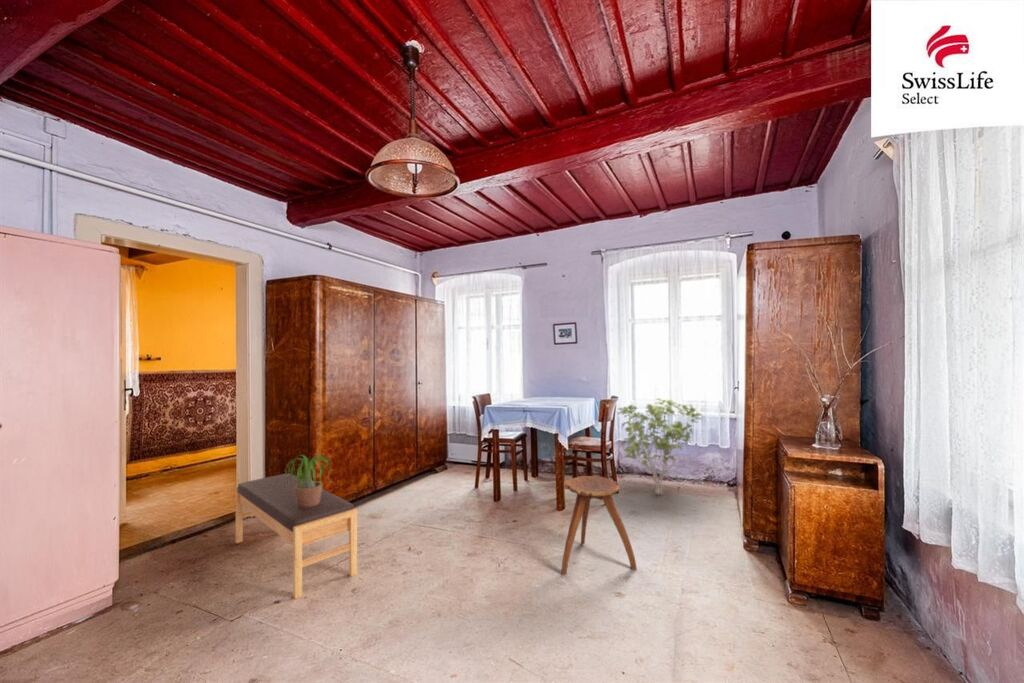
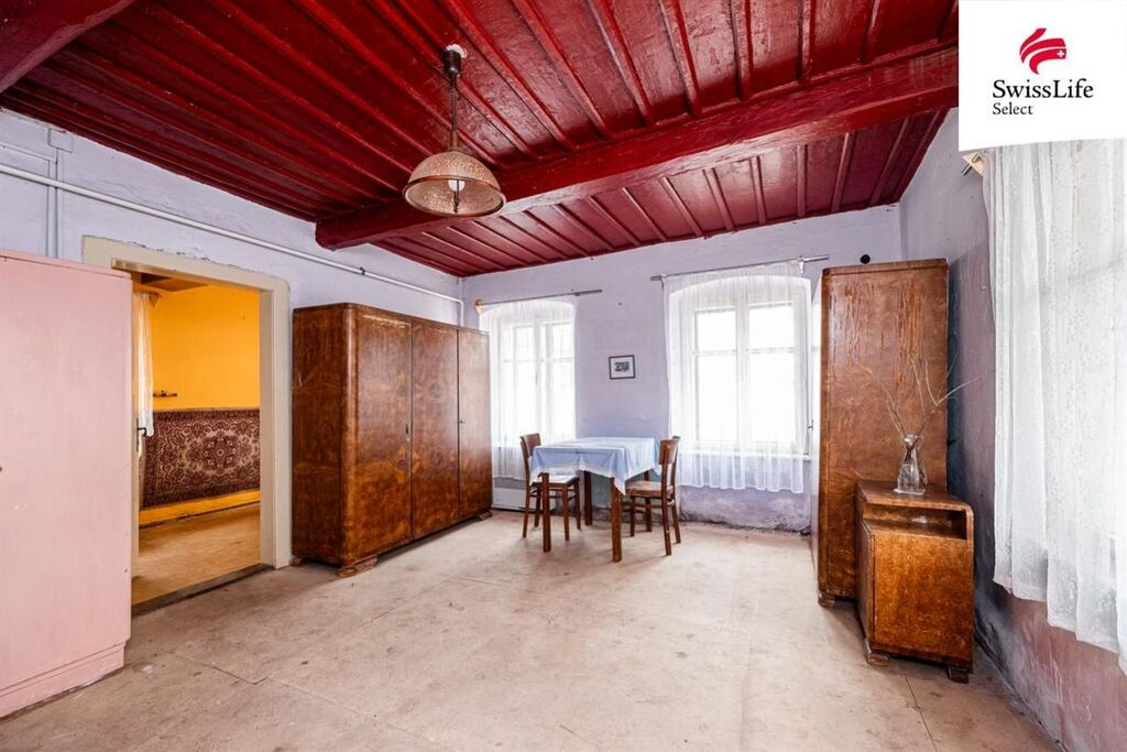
- shrub (658, 446)
- bench (291, 524)
- stool (587, 517)
- potted plant (314, 479)
